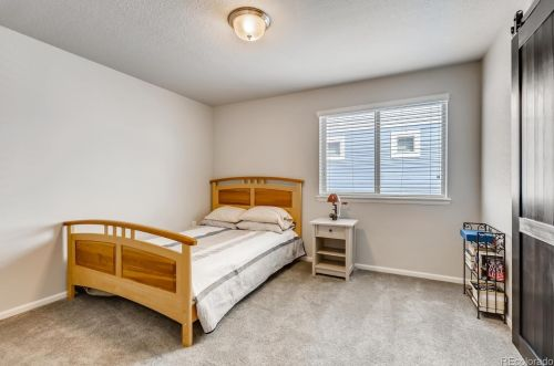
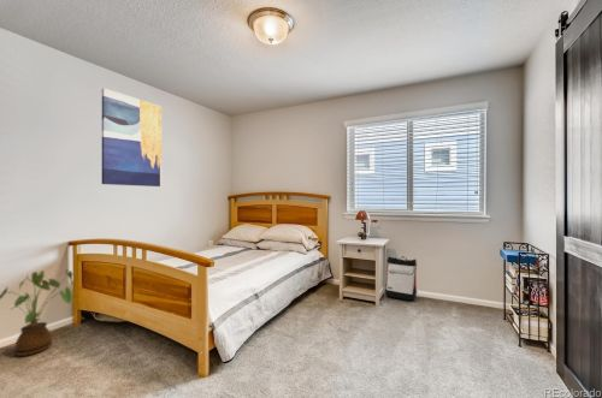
+ backpack (401, 277)
+ house plant (41, 310)
+ wall art (134, 142)
